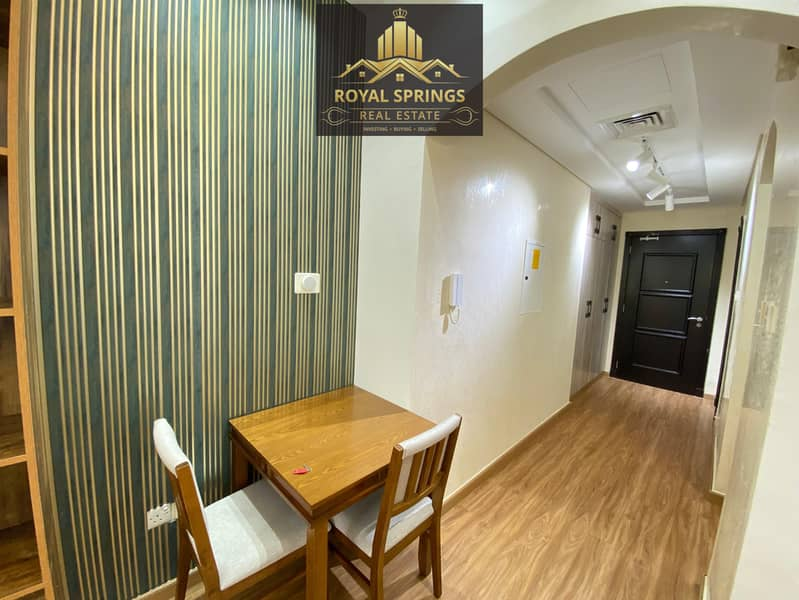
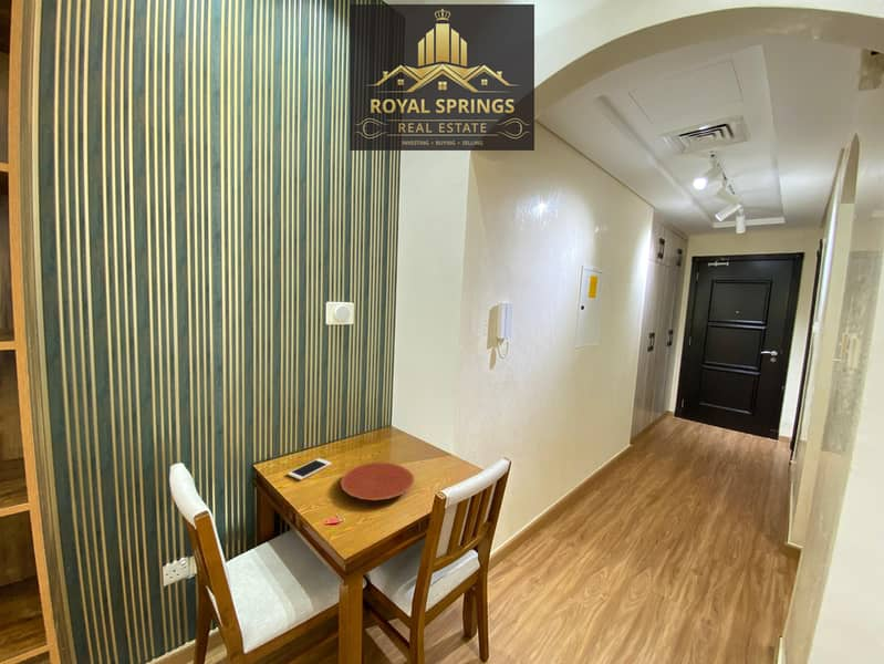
+ cell phone (310, 468)
+ plate (377, 481)
